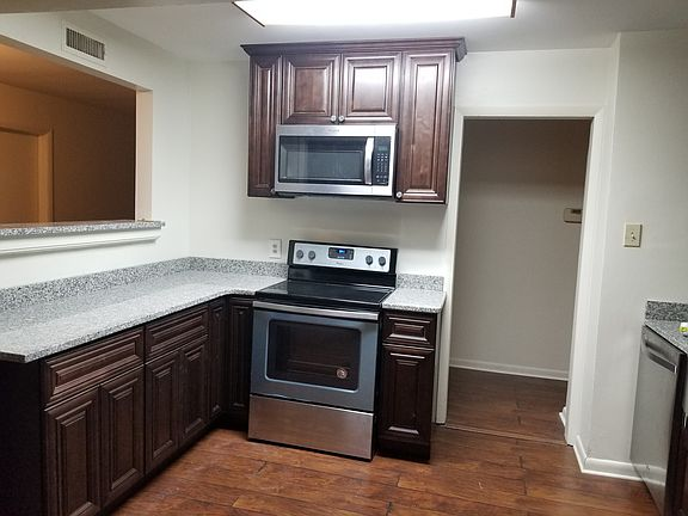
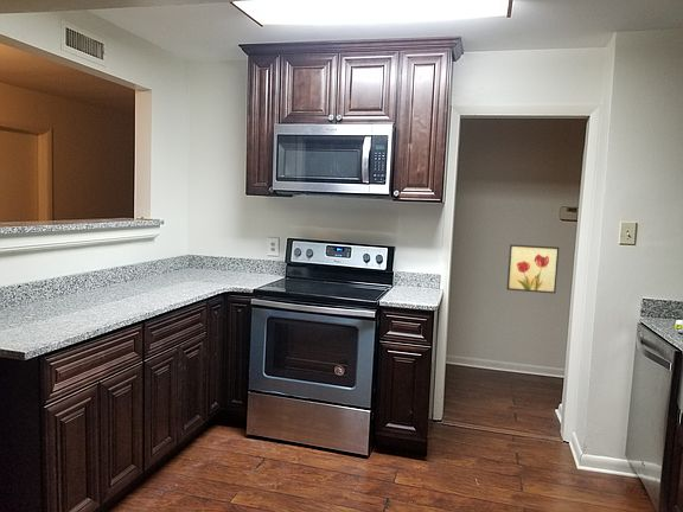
+ wall art (531, 268)
